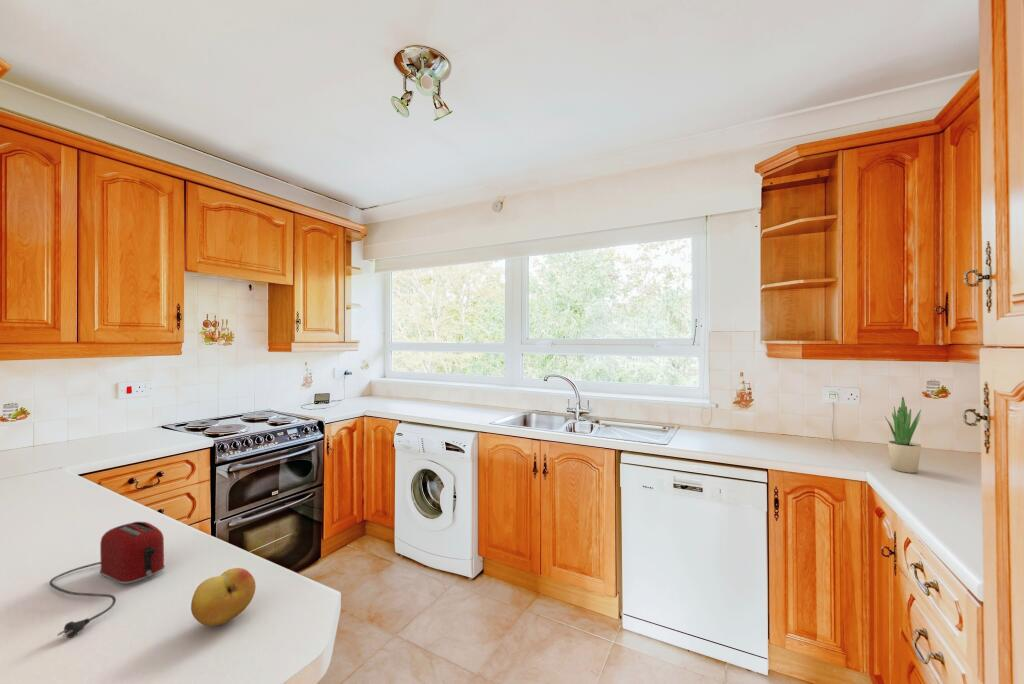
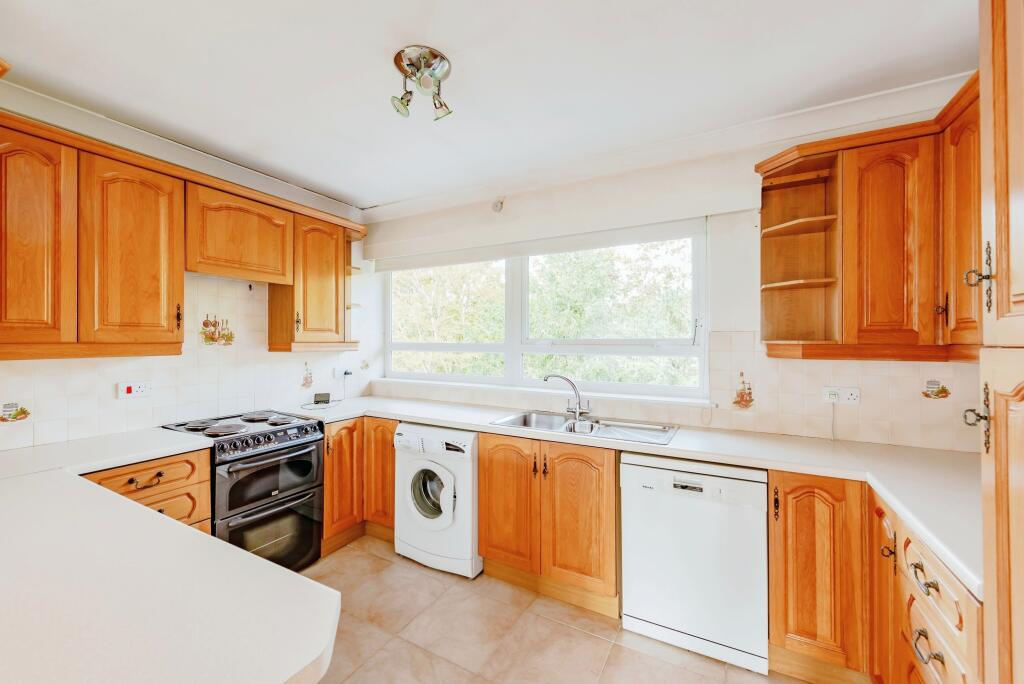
- toaster (101, 565)
- fruit (224, 596)
- potted plant (902, 433)
